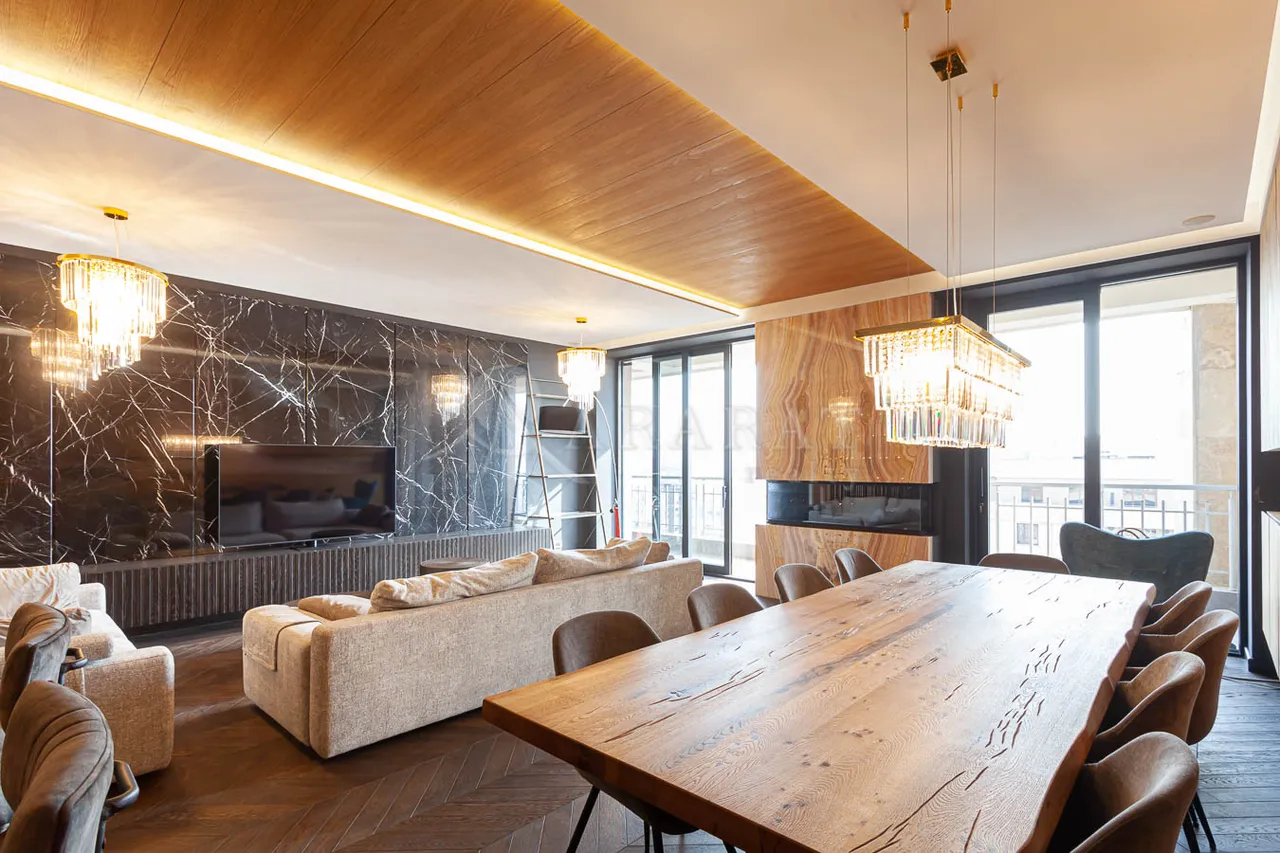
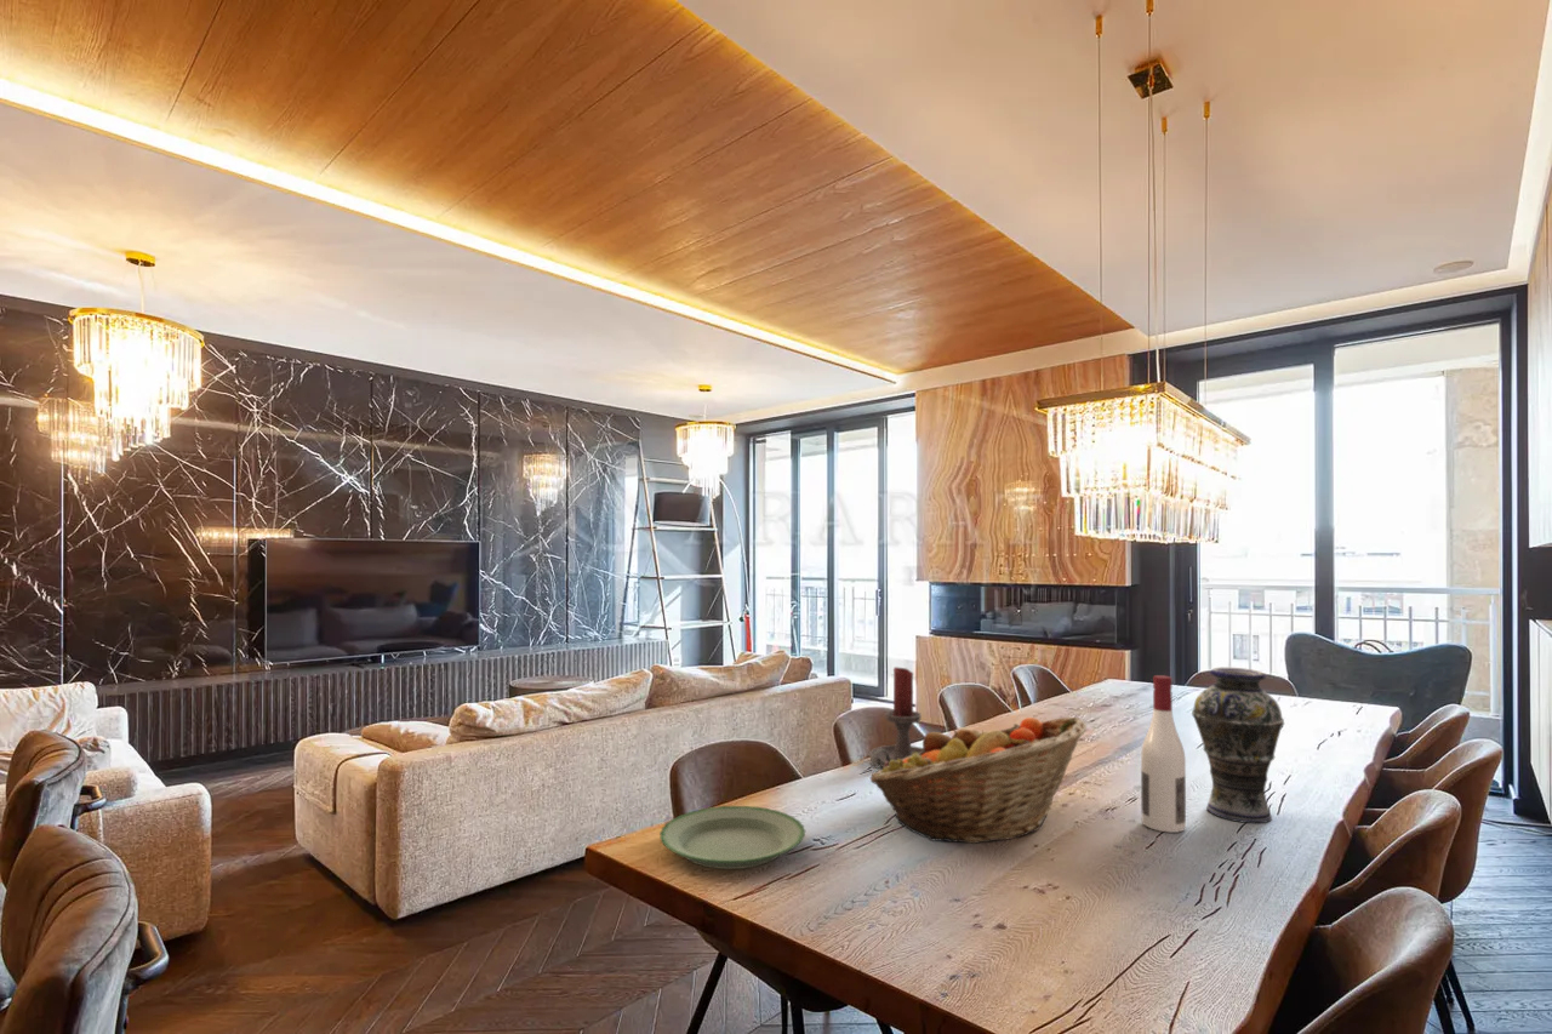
+ candle holder (897, 716)
+ fruit basket (980, 766)
+ plate (732, 839)
+ vase (1237, 741)
+ alcohol (1163, 750)
